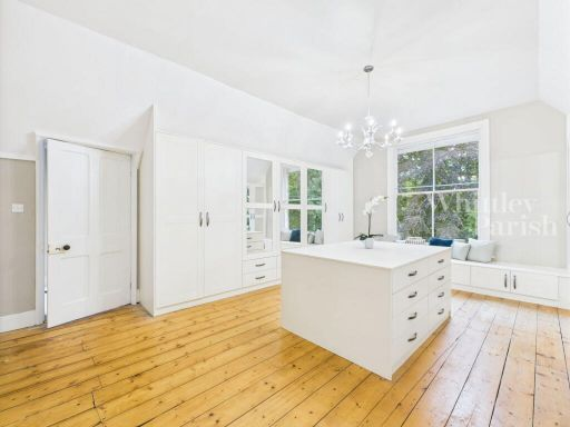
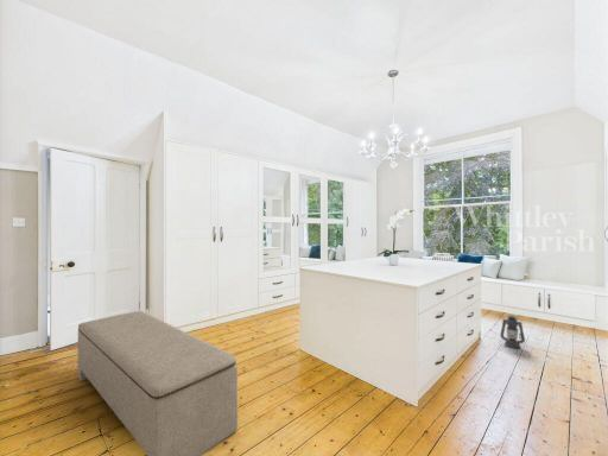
+ bench (145, 367)
+ lantern (512, 330)
